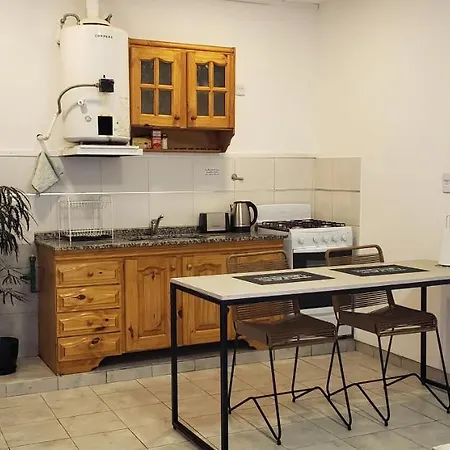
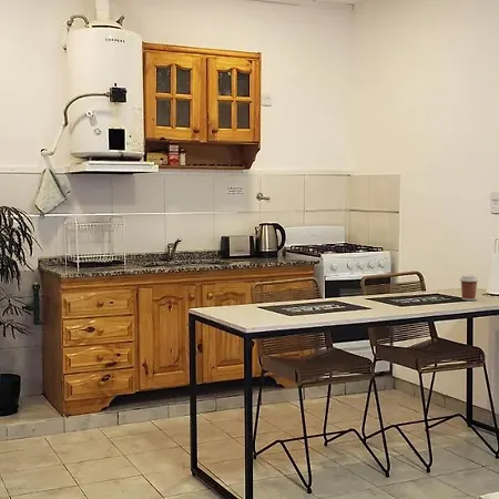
+ coffee cup (468, 287)
